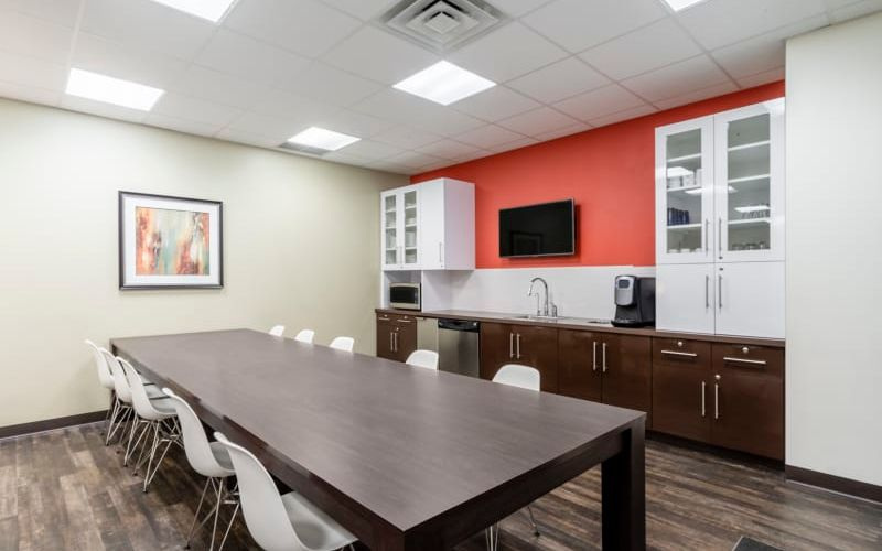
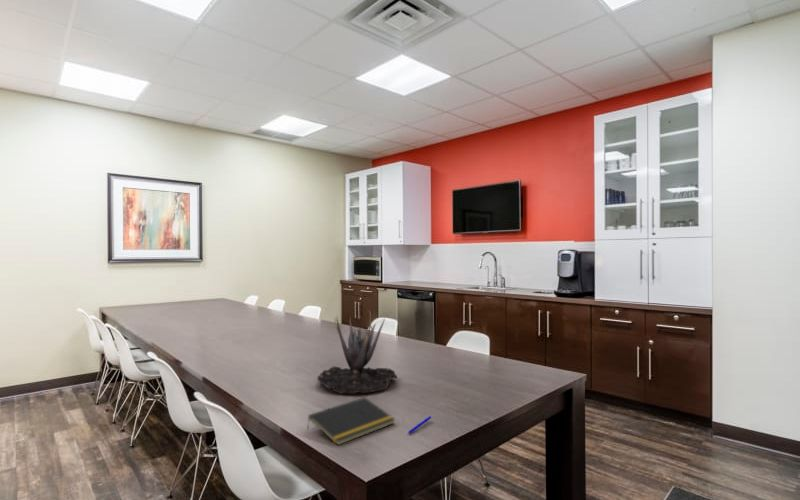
+ pen (419, 425)
+ plant (357, 345)
+ notepad (352, 418)
